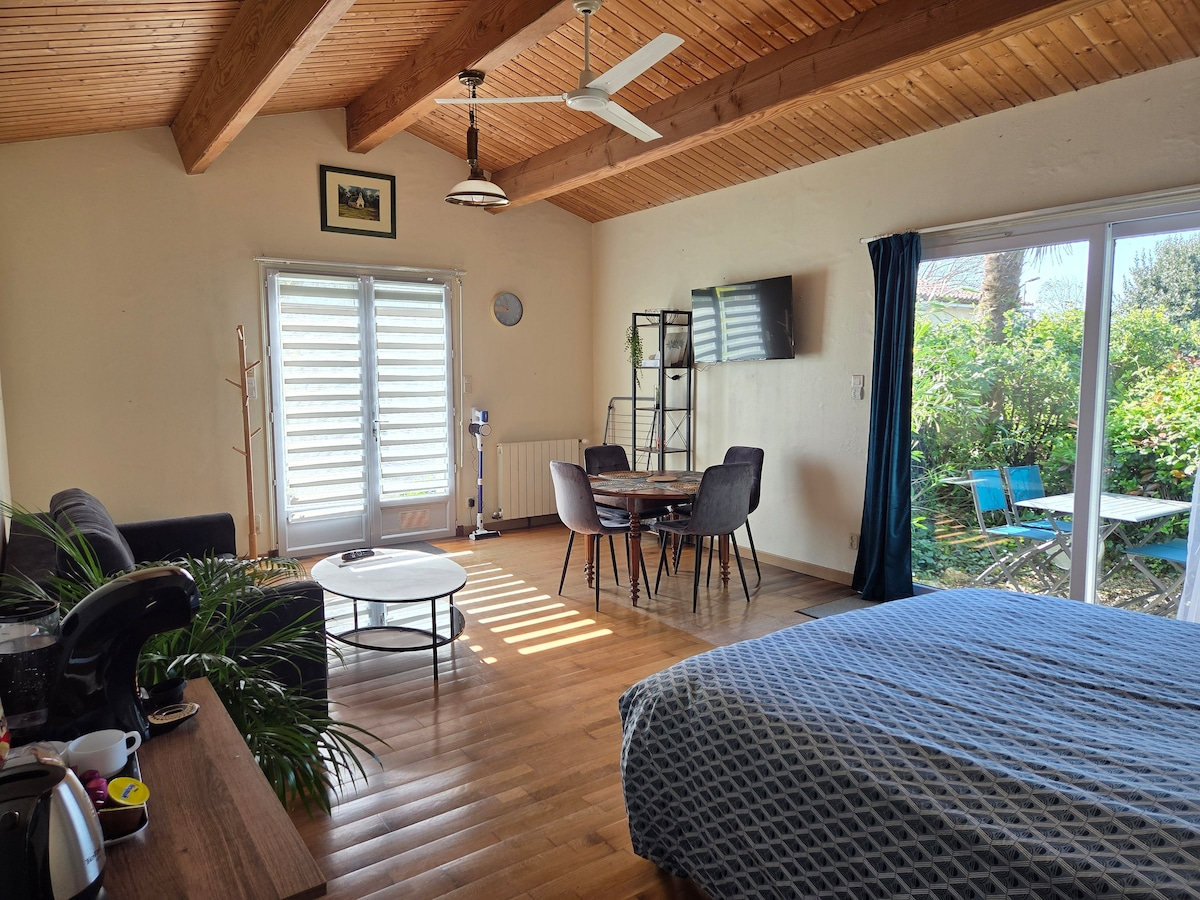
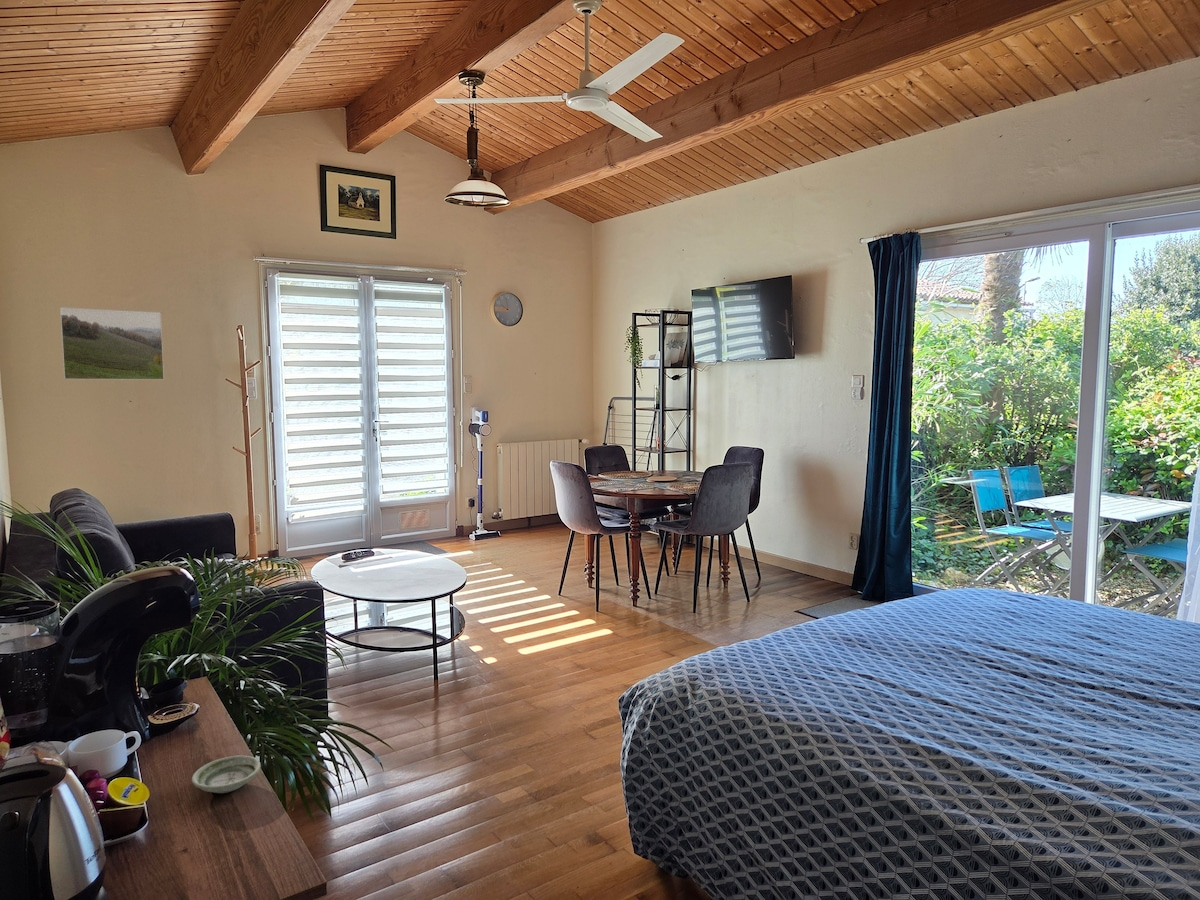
+ saucer (227, 777)
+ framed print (113, 344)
